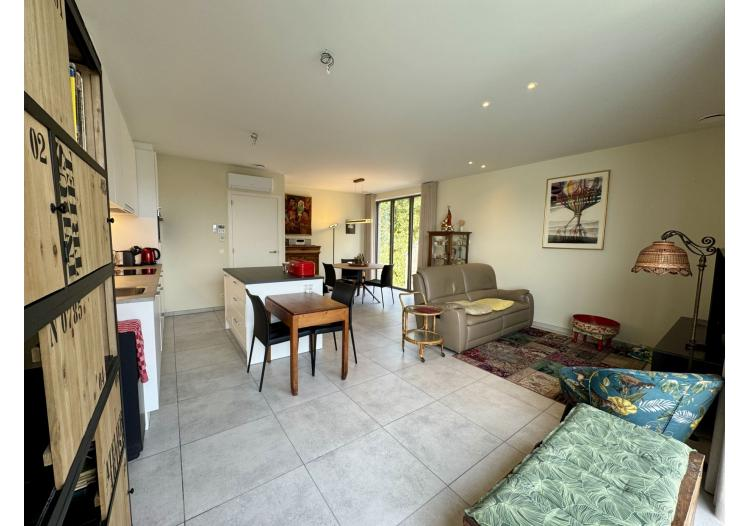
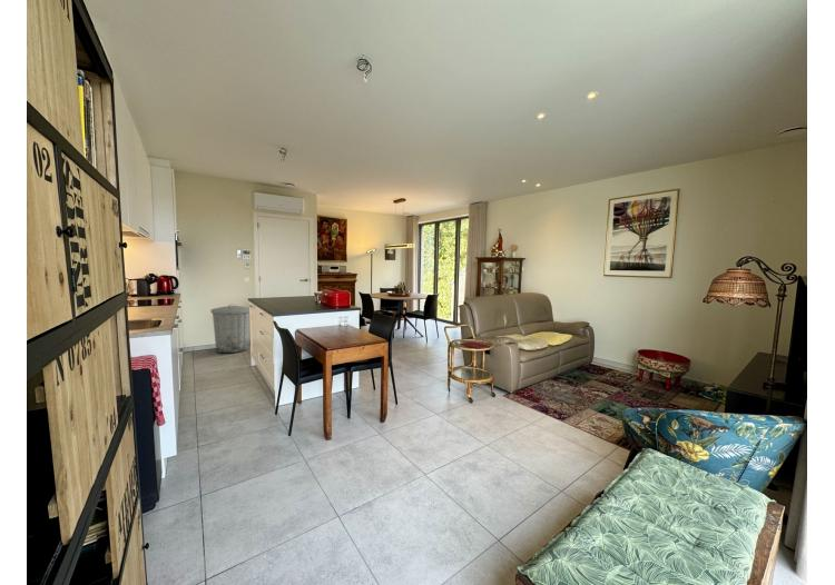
+ trash can (233, 327)
